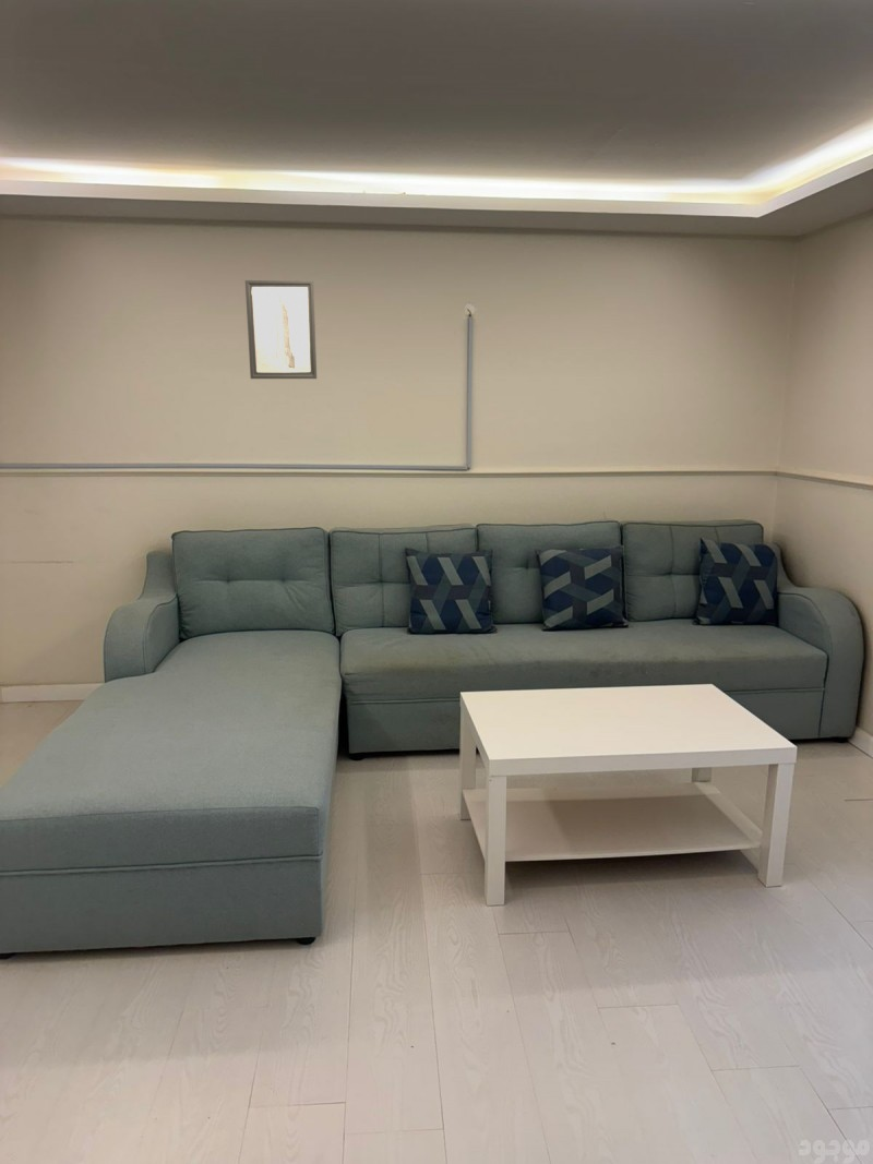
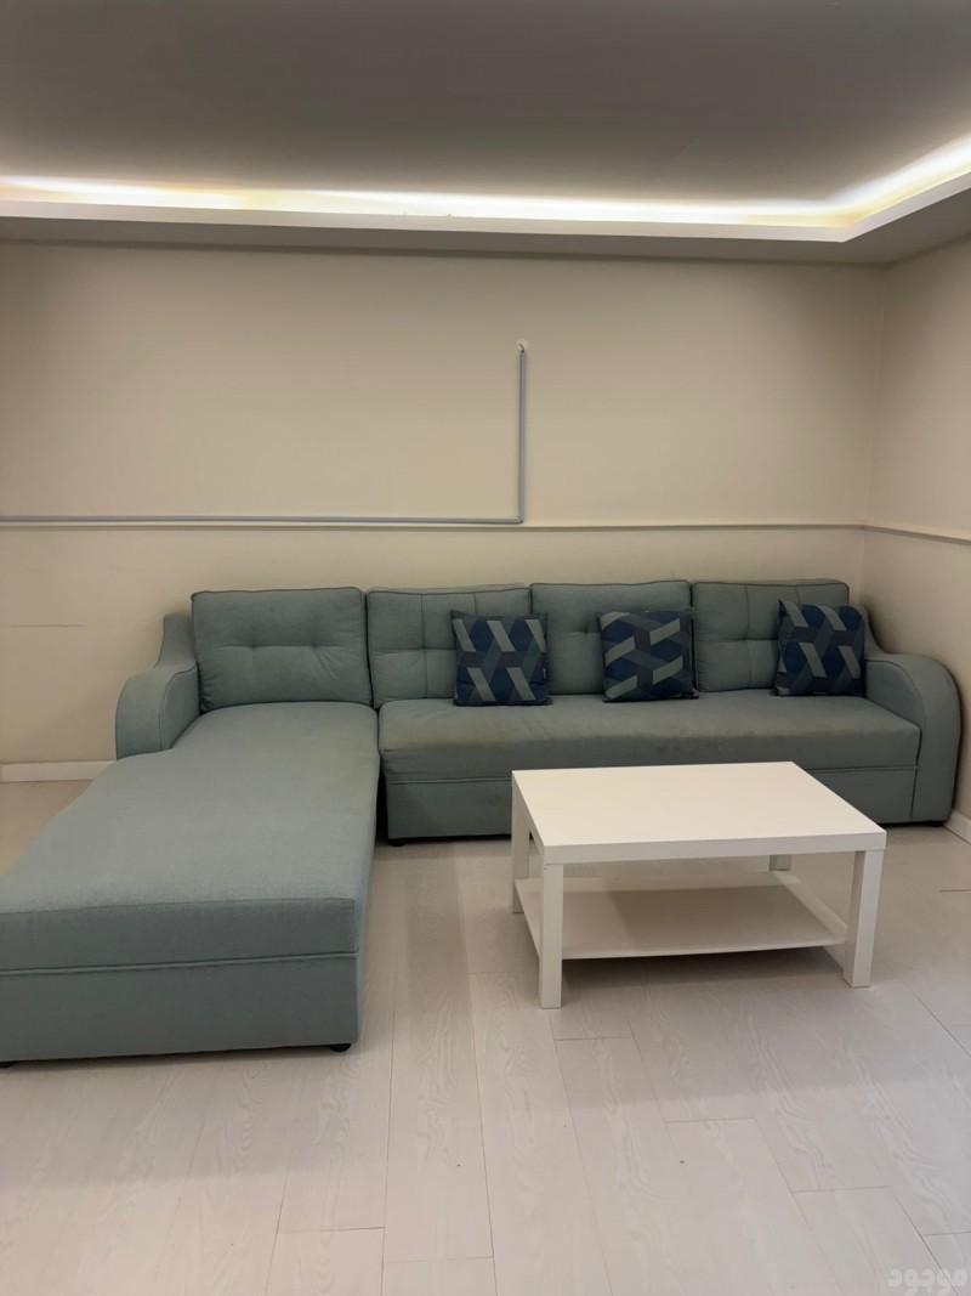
- wall art (282, 329)
